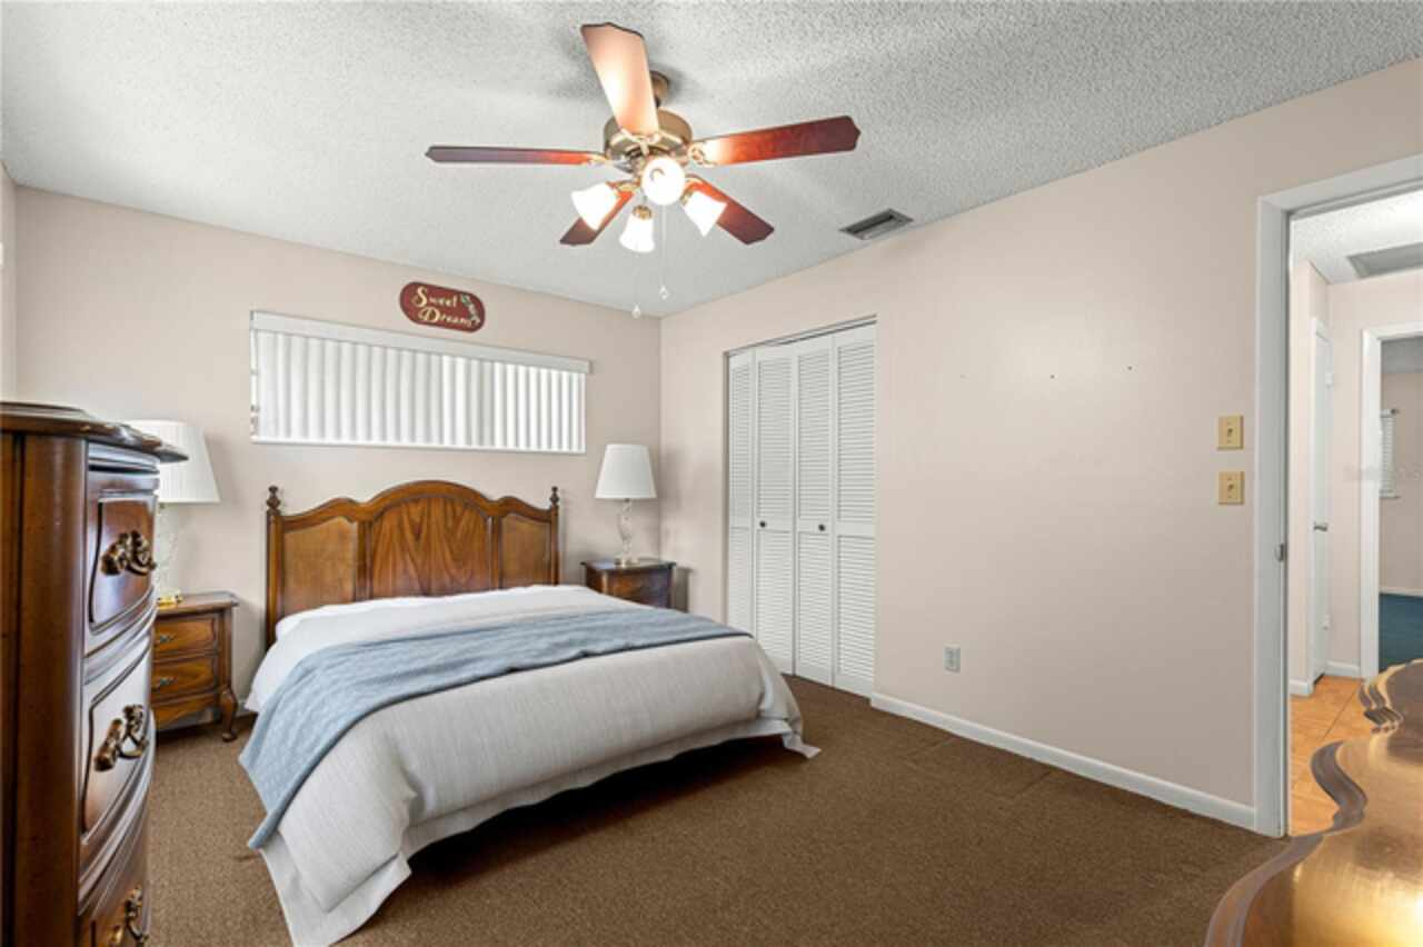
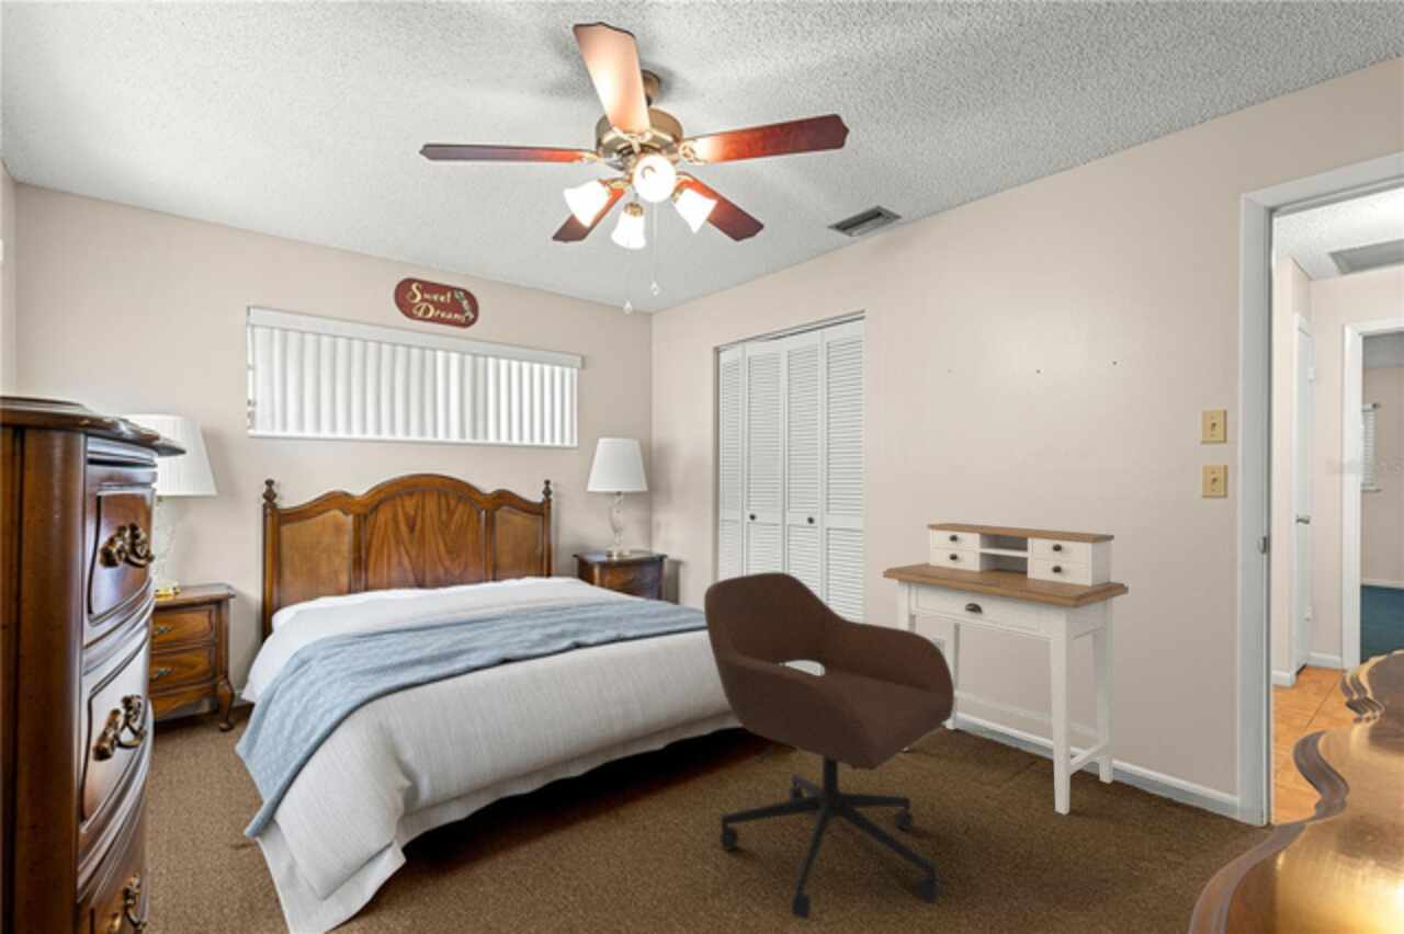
+ desk (999, 631)
+ office chair (830, 720)
